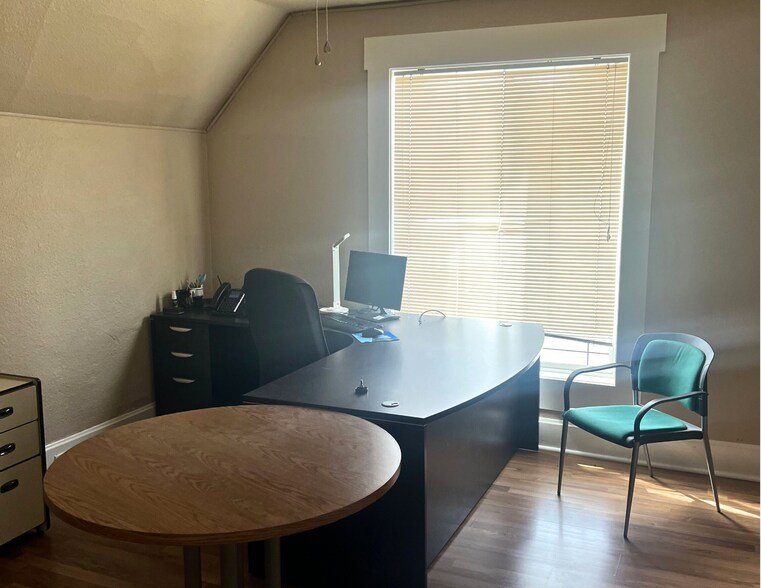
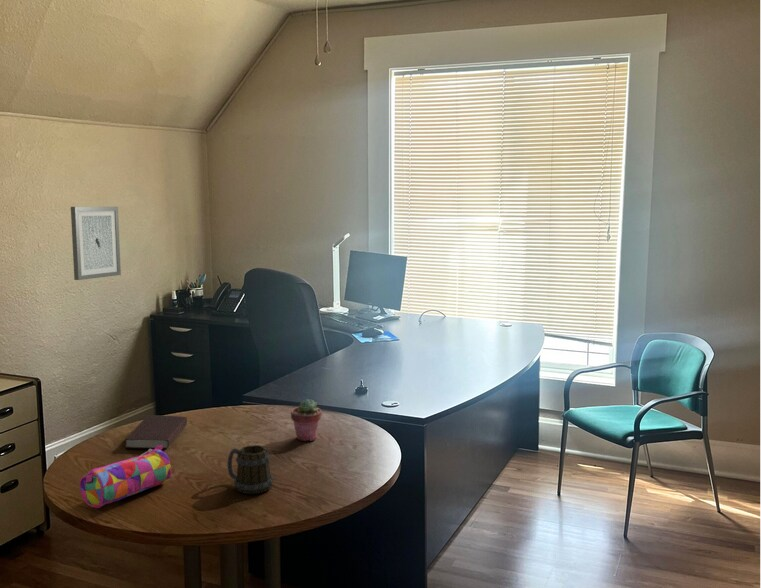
+ mug (248, 467)
+ wall art (96, 242)
+ book (157, 431)
+ potted succulent (306, 418)
+ pencil case (127, 476)
